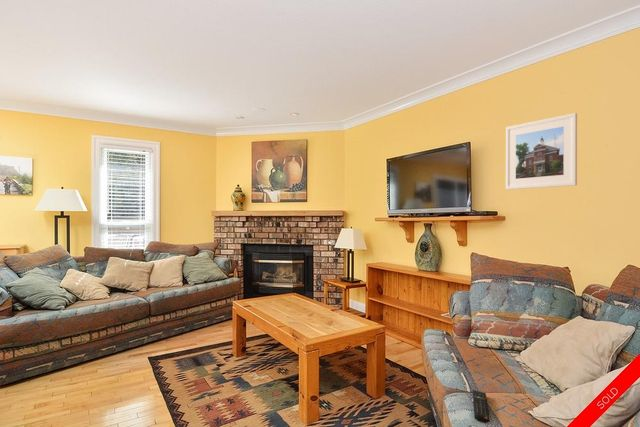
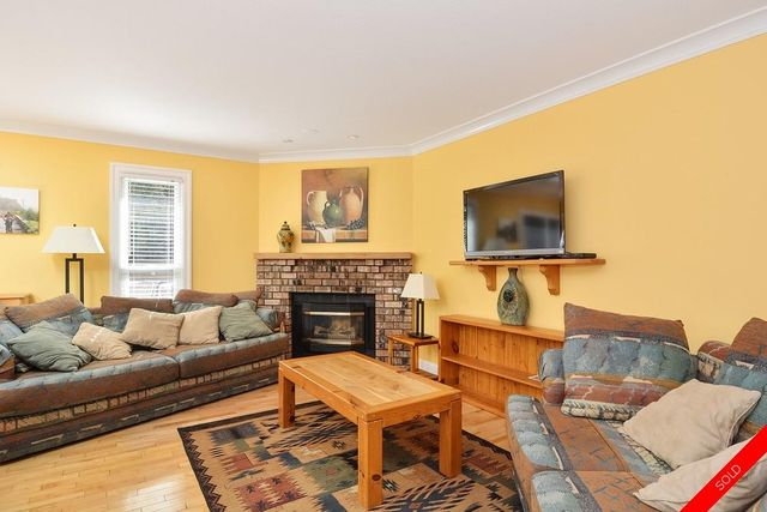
- remote control (480, 405)
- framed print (538, 154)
